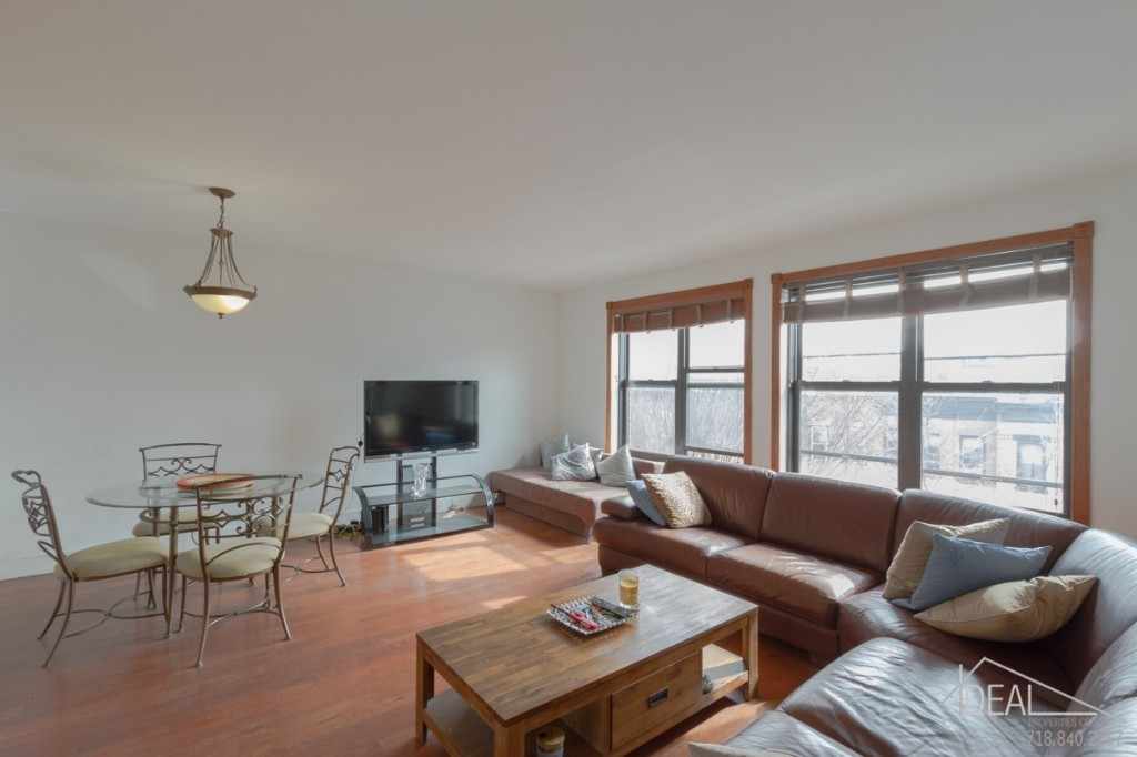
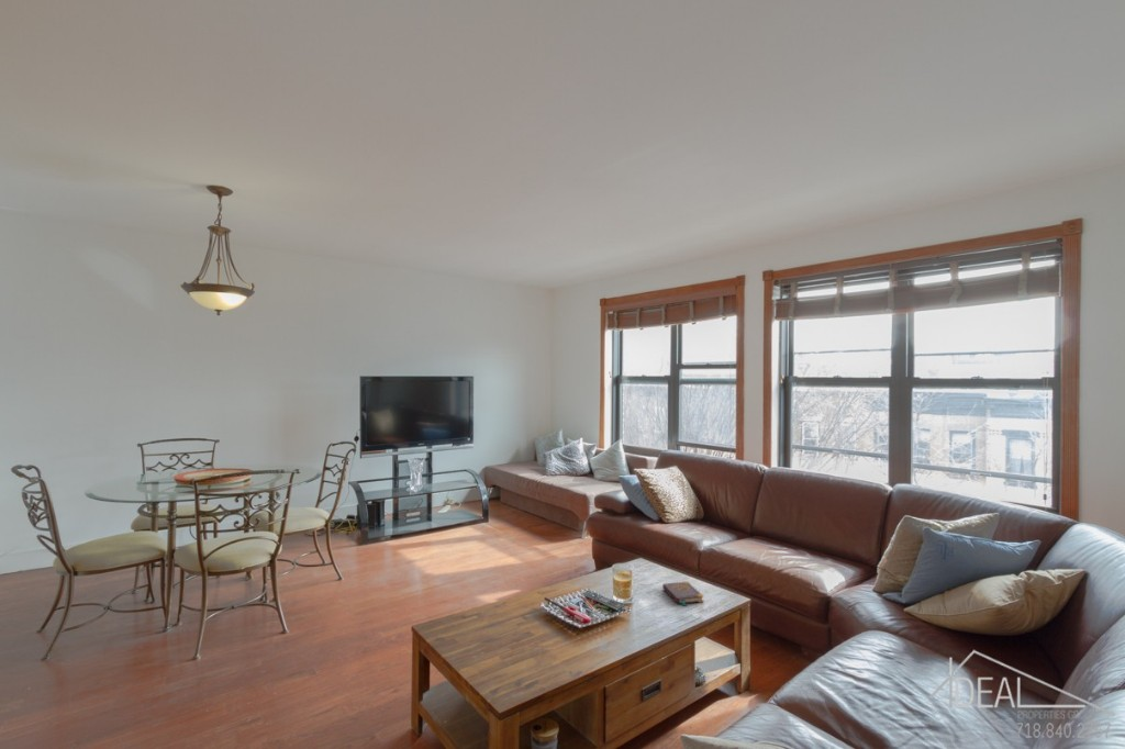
+ book (682, 592)
